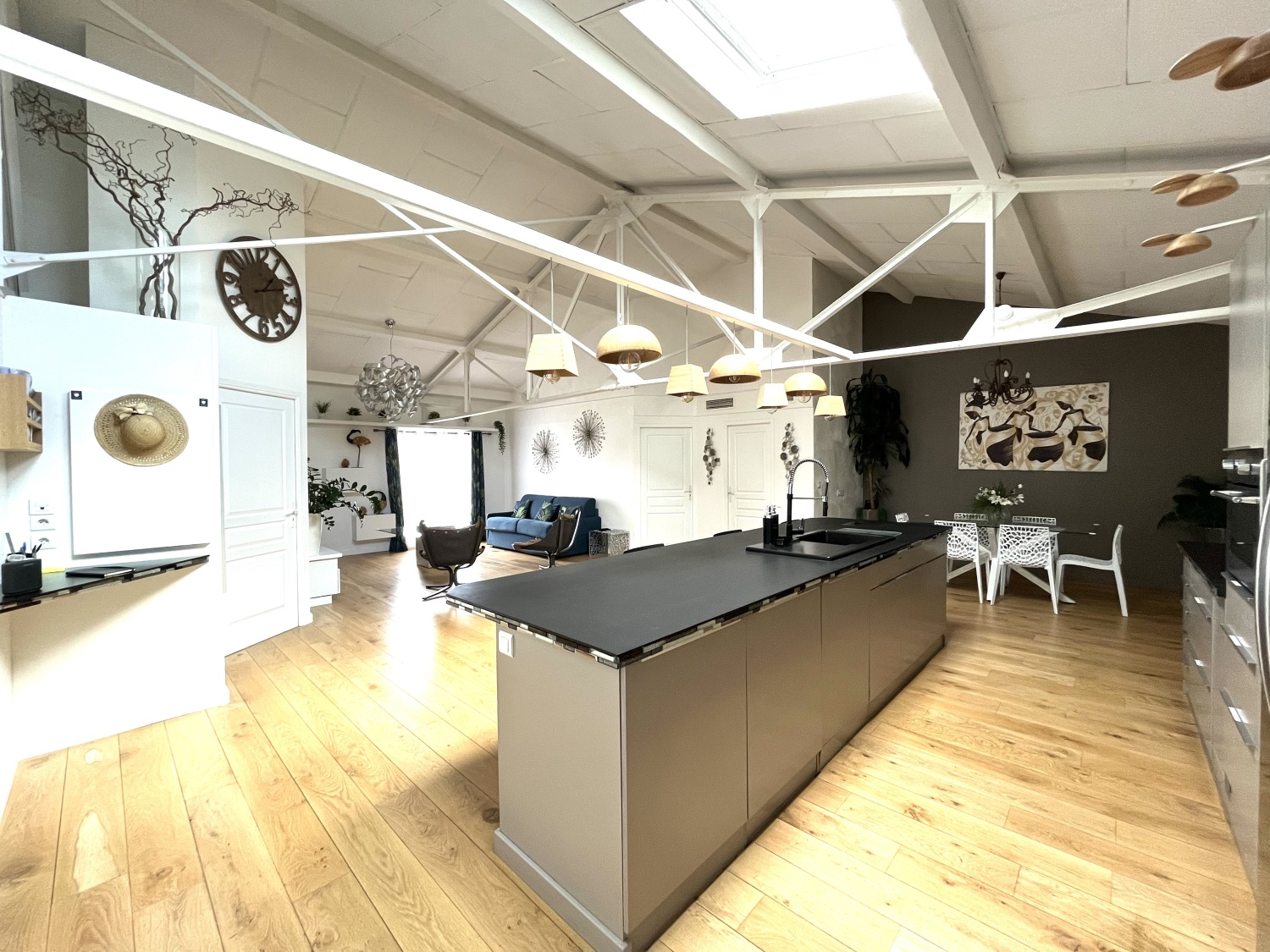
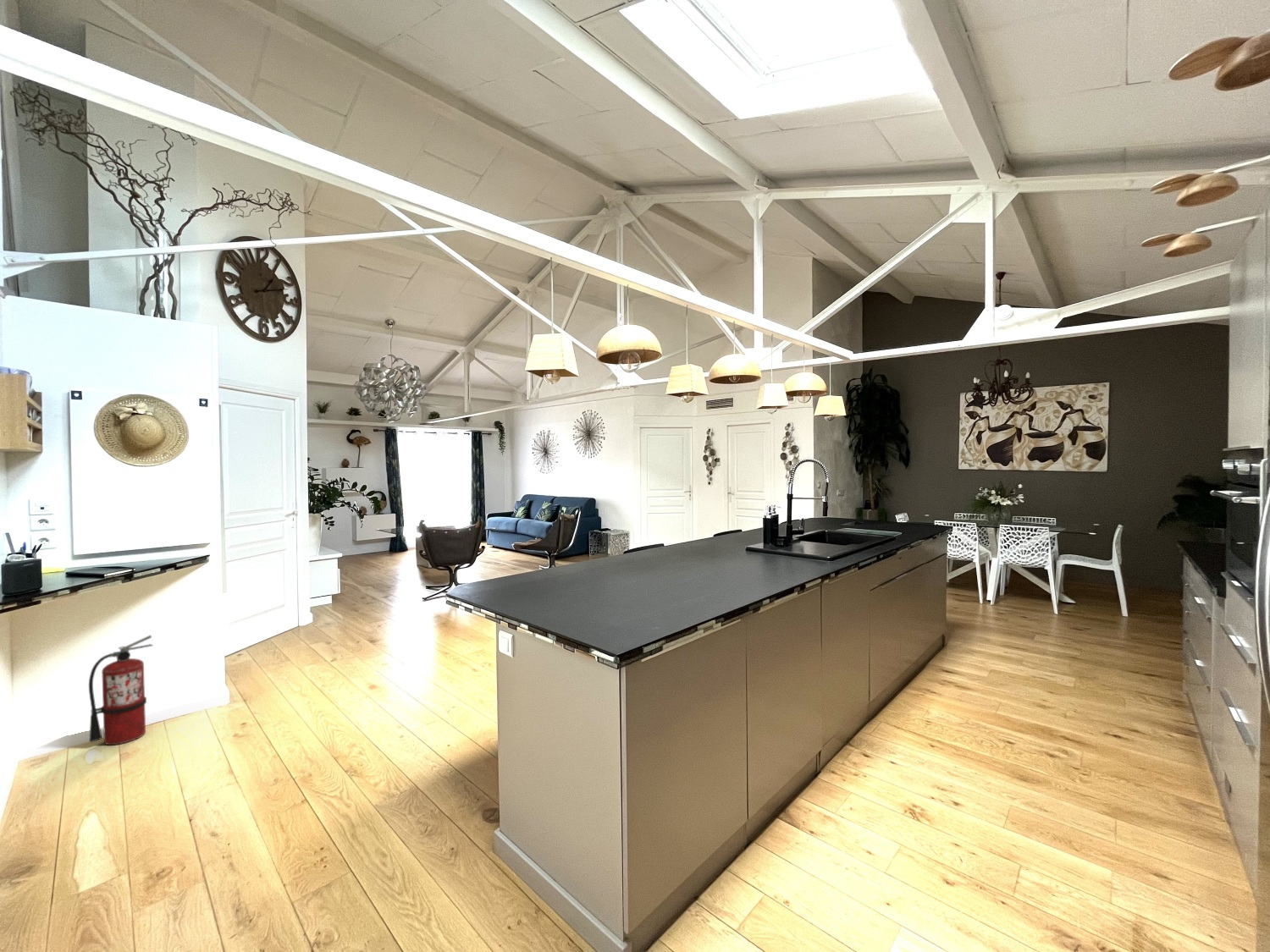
+ fire extinguisher (122, 689)
